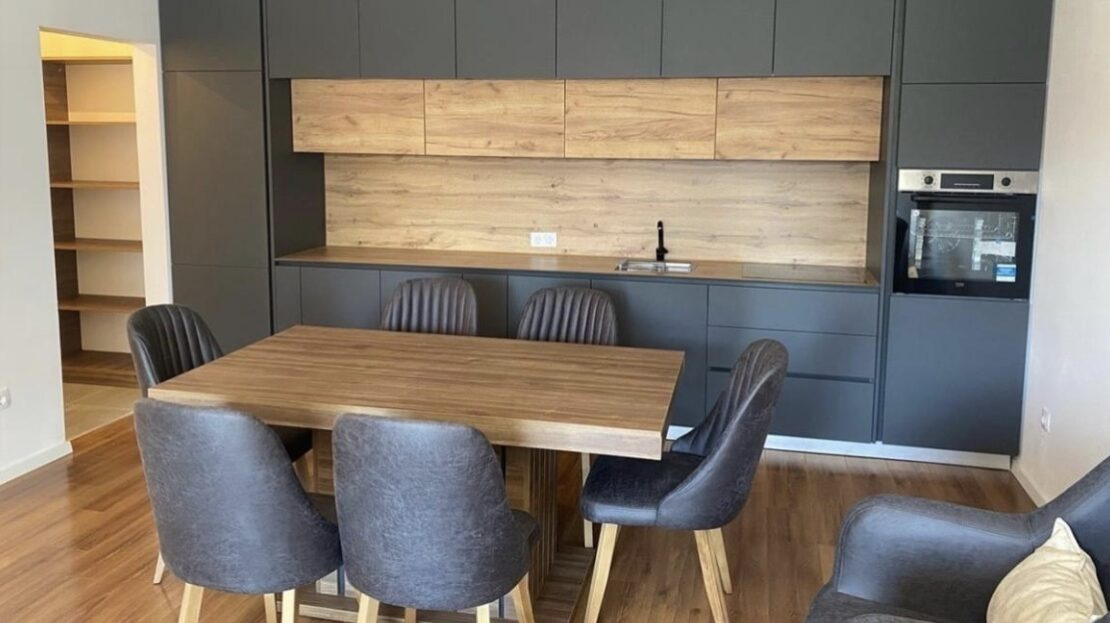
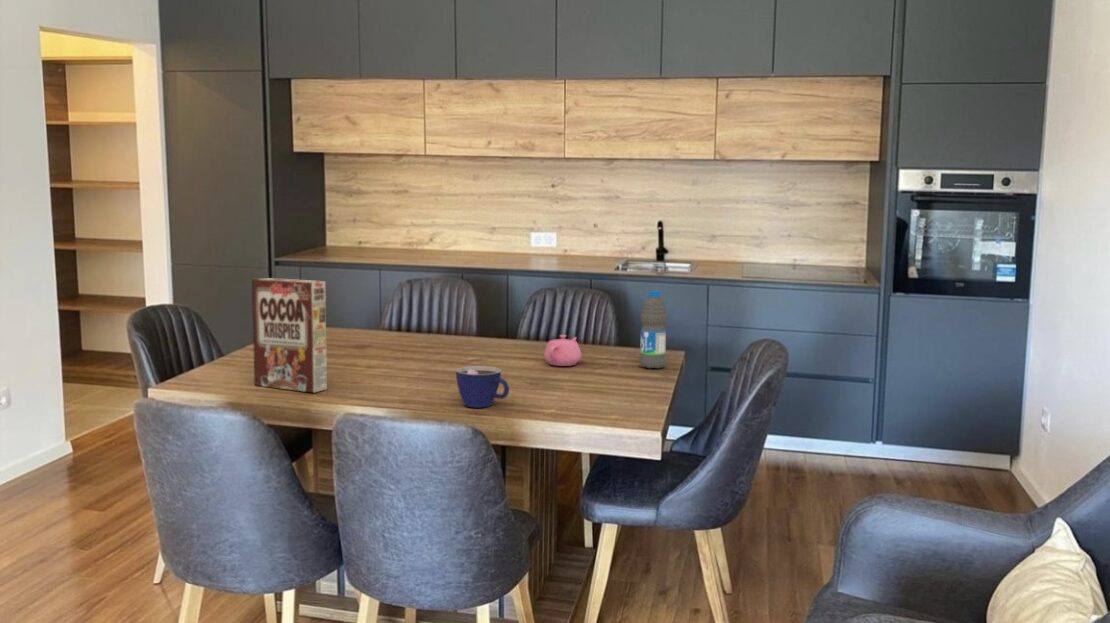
+ cereal box (289, 334)
+ teapot (563, 349)
+ cup (484, 387)
+ water bottle (653, 329)
